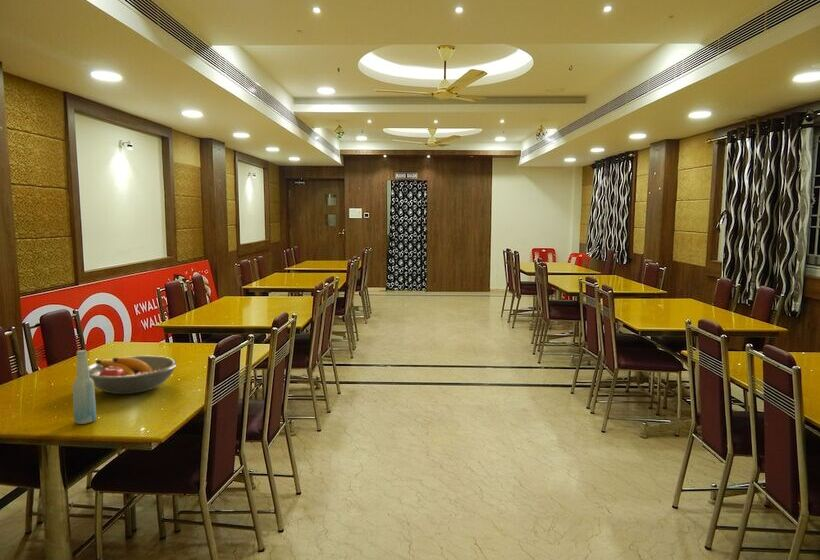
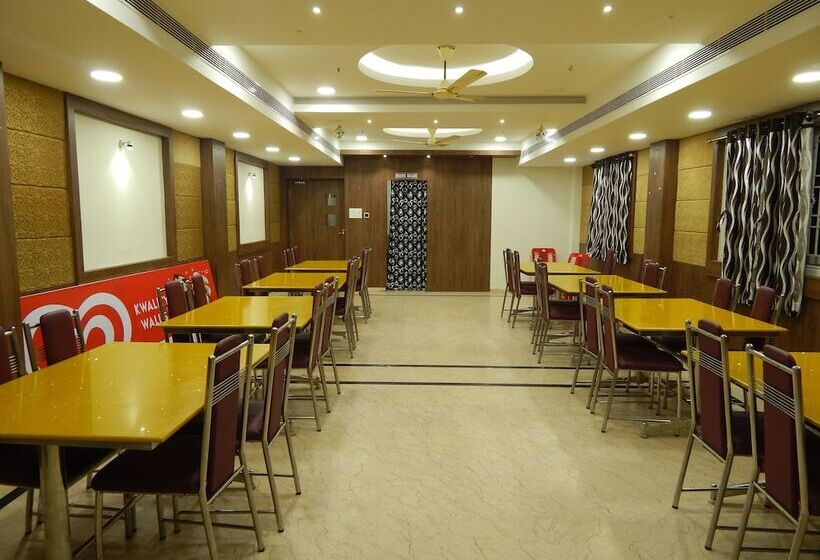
- fruit bowl (131, 374)
- bottle (83, 386)
